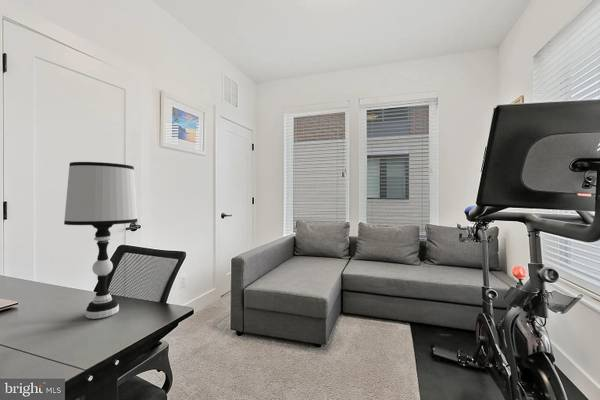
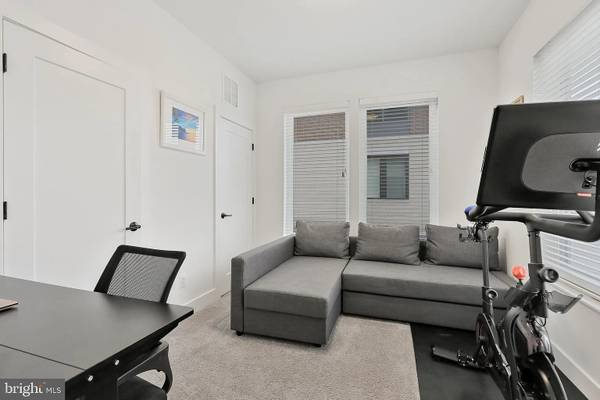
- table lamp (102, 239)
